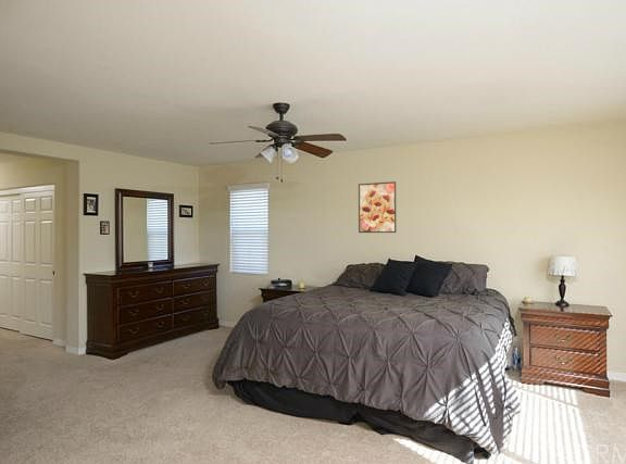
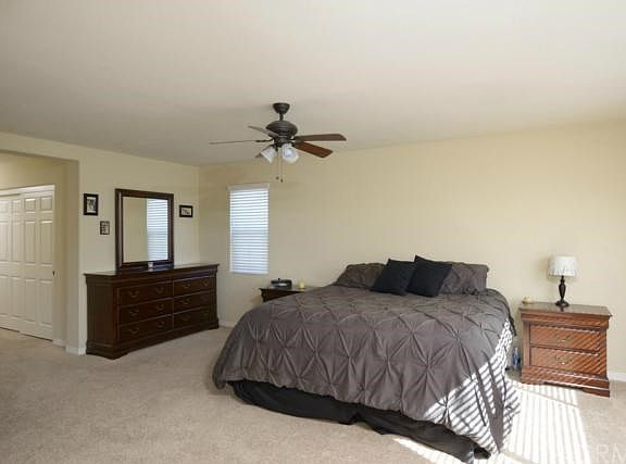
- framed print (376, 208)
